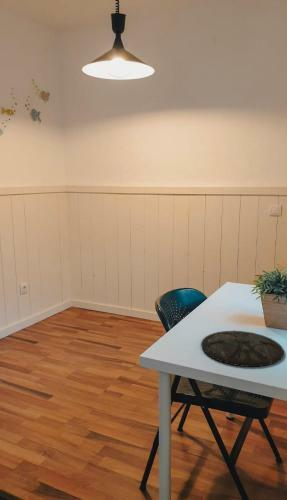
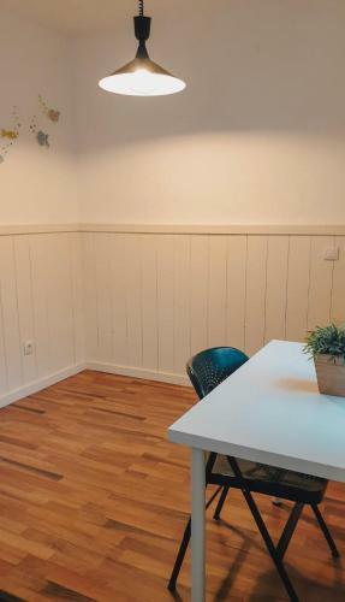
- plate (241, 342)
